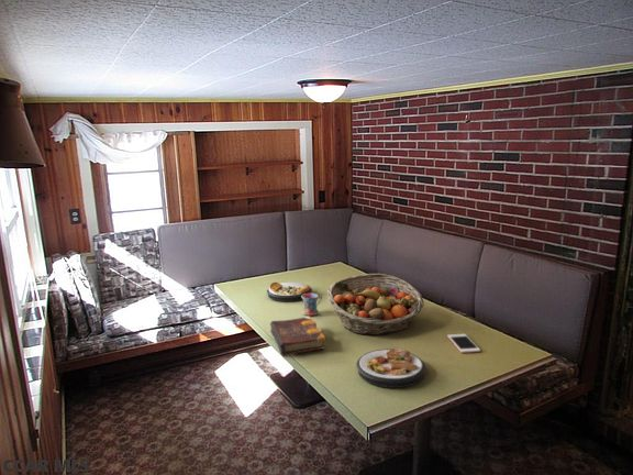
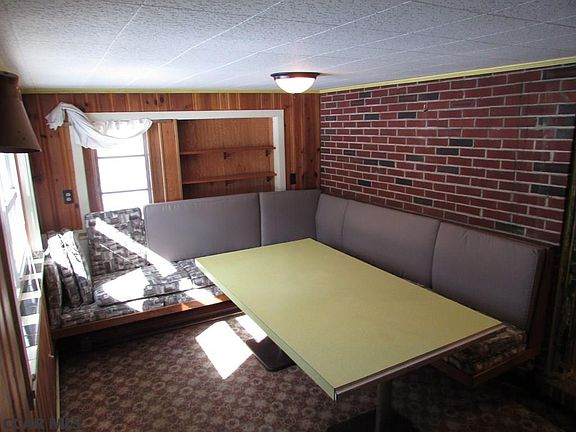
- plate (289, 289)
- book (297, 334)
- fruit basket (375, 303)
- plate (390, 364)
- mug (312, 303)
- cell phone (463, 343)
